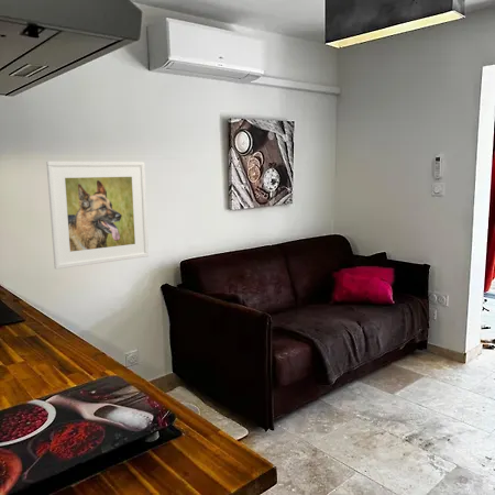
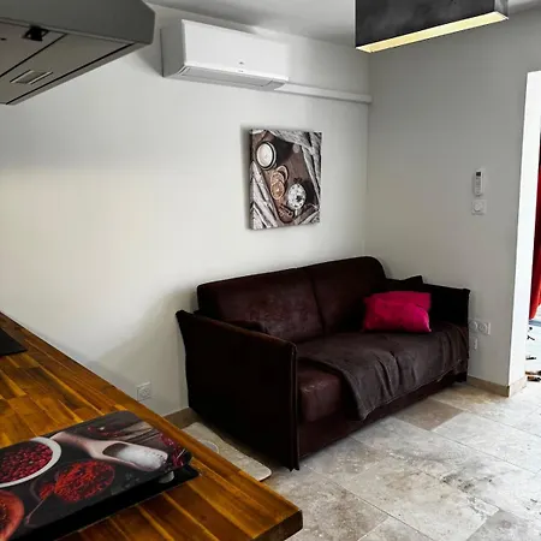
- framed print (101, 212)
